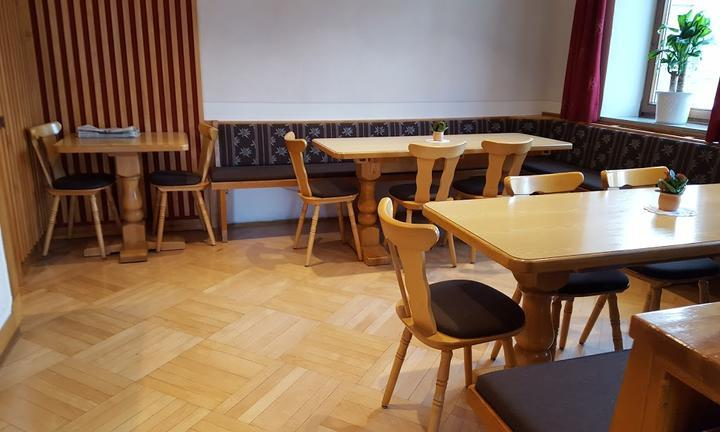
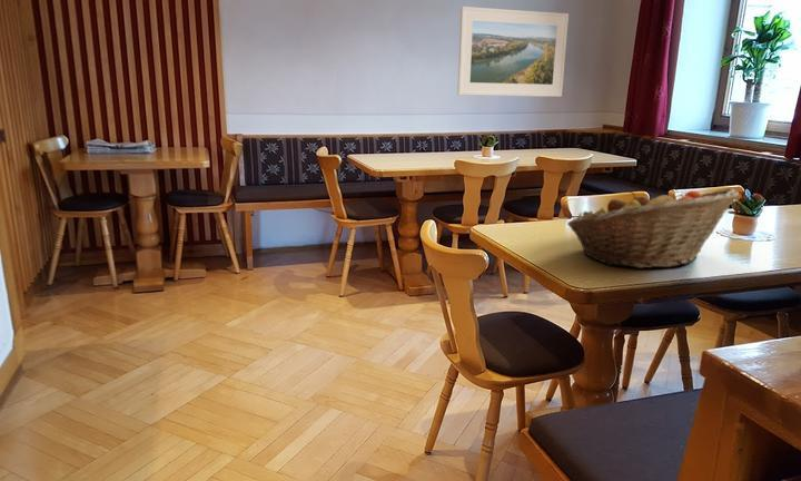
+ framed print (513, 53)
+ fruit basket (650, 220)
